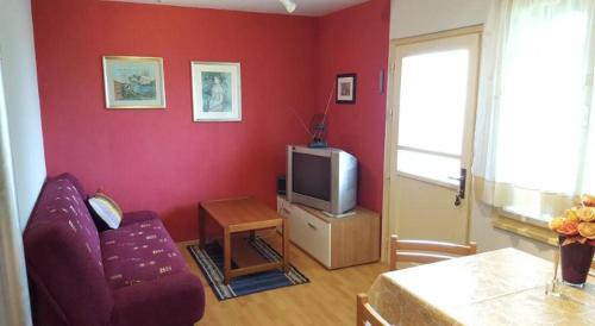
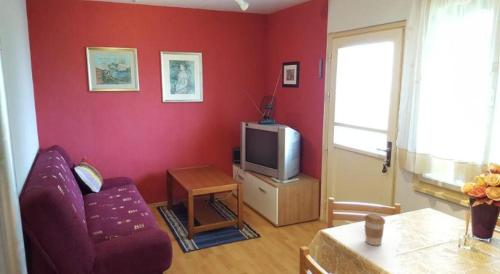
+ coffee cup (374, 228)
